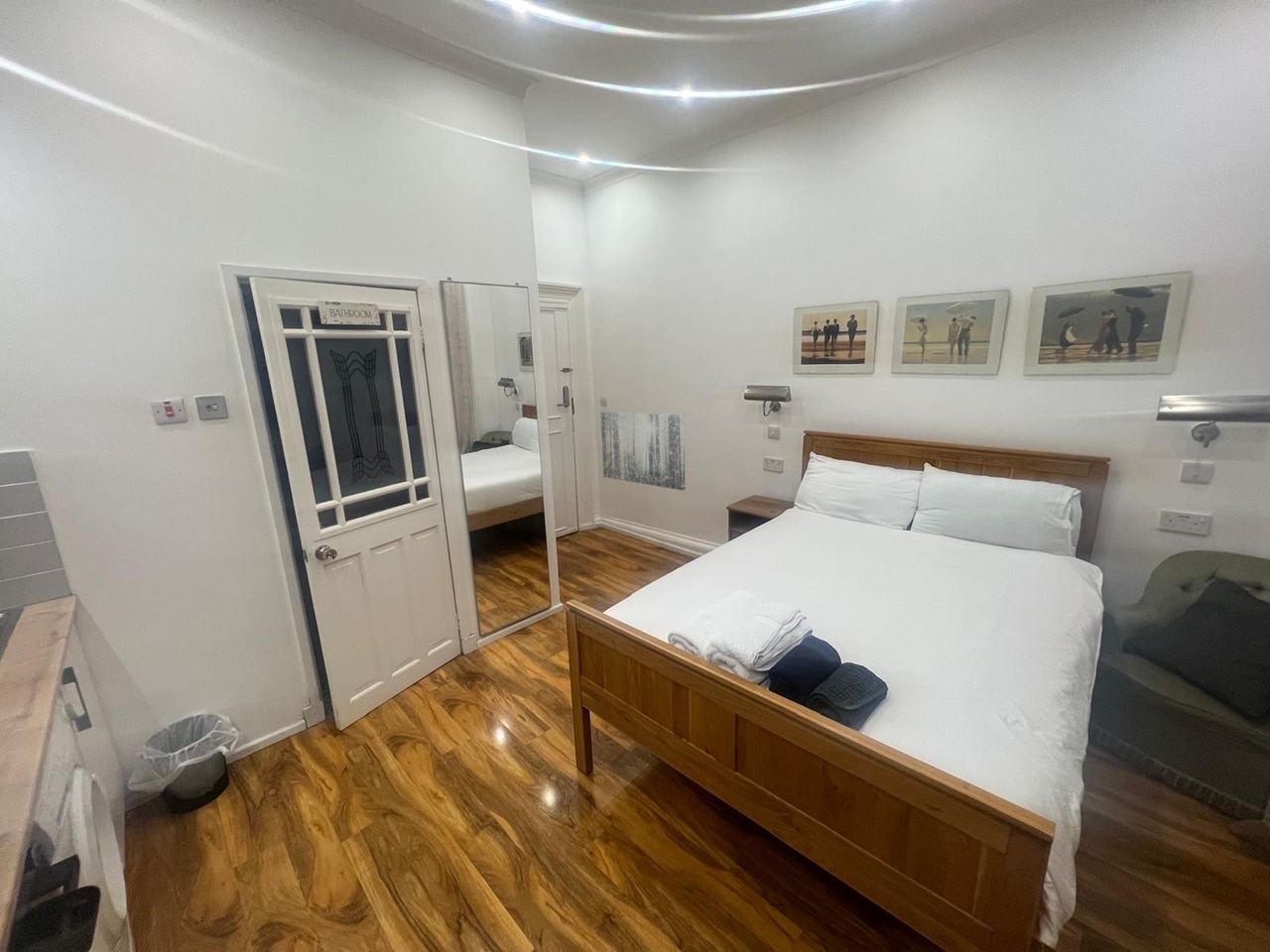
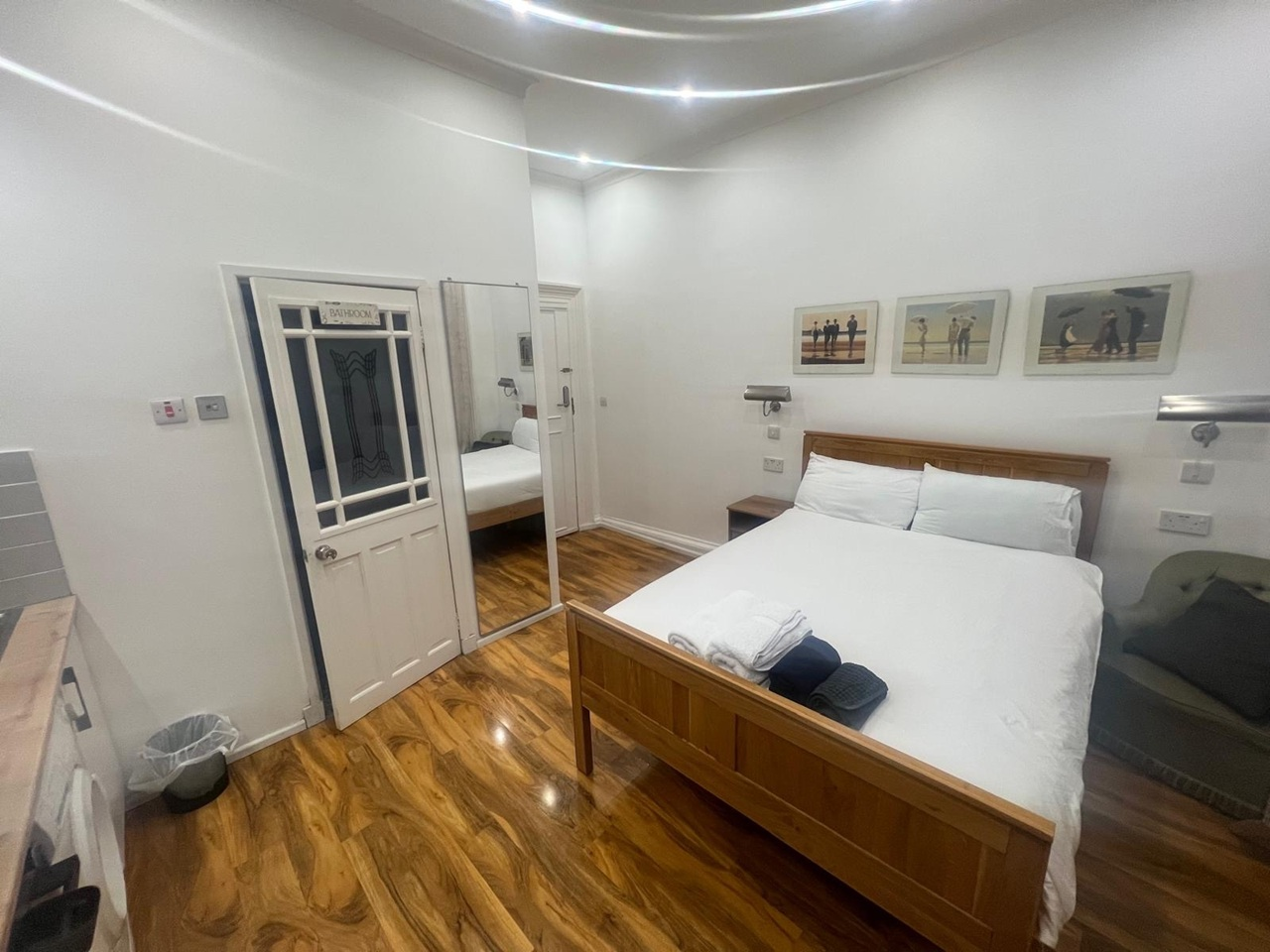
- wall art (640, 448)
